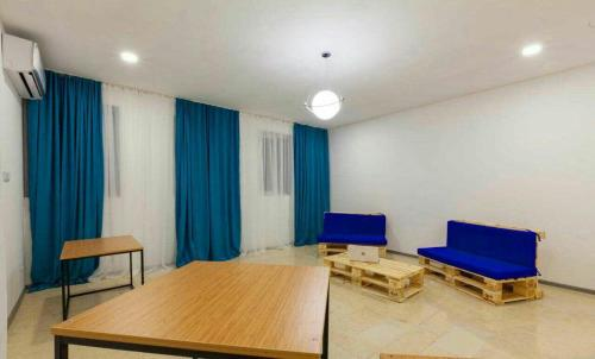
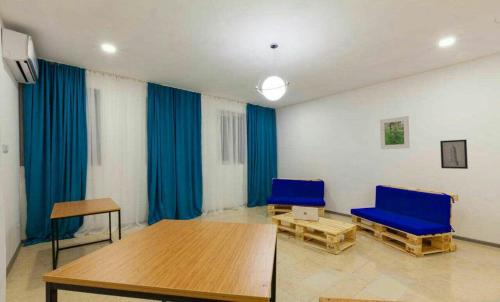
+ wall art (453, 154)
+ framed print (394, 133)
